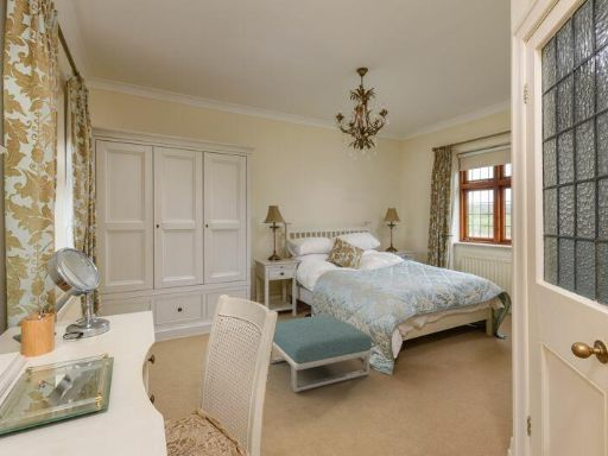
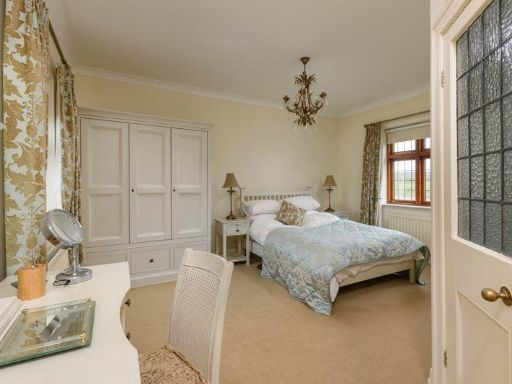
- footstool (316, 346)
